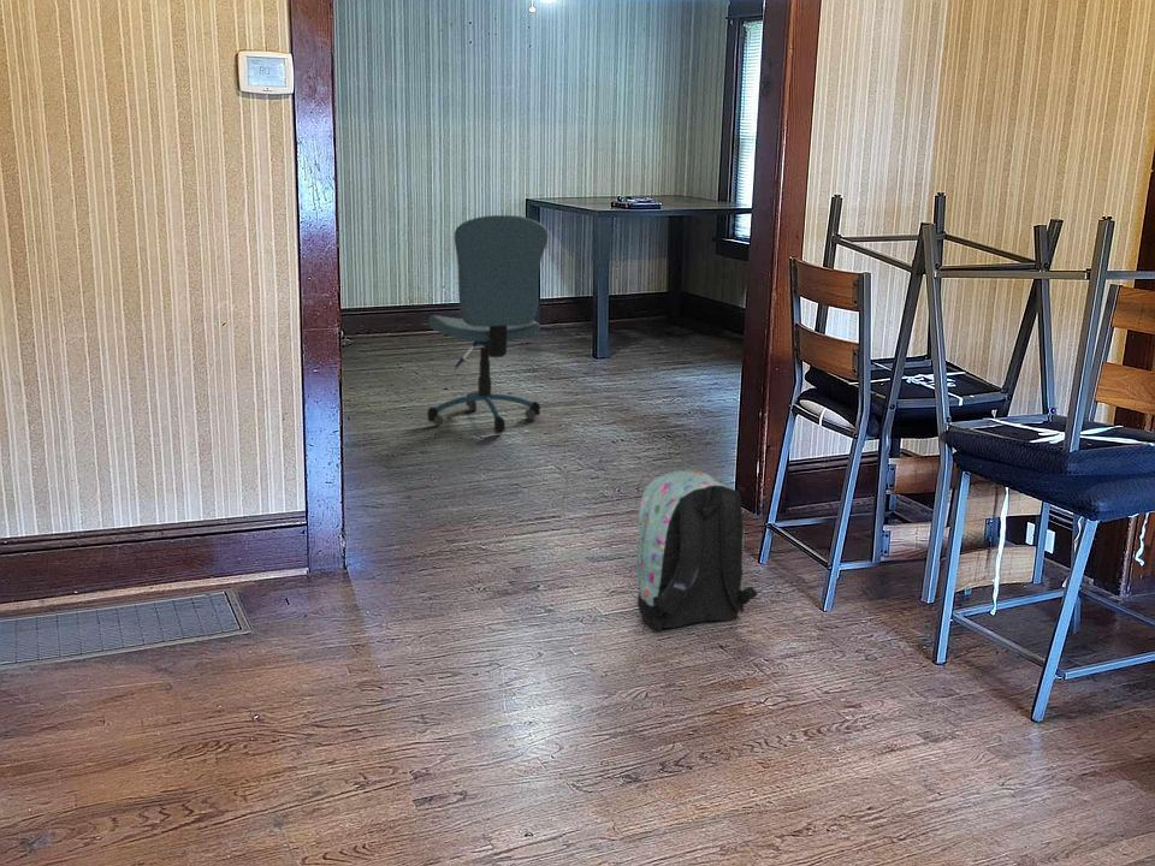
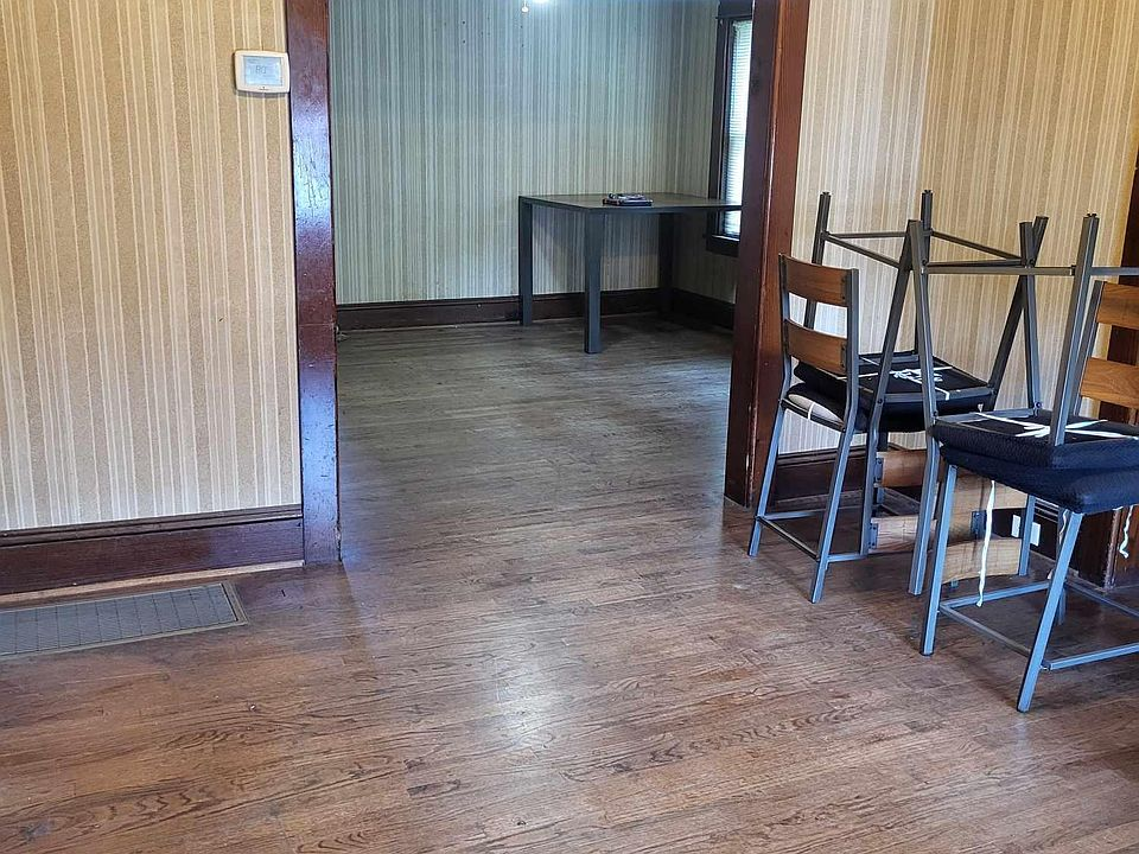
- backpack (688, 545)
- office chair (485, 319)
